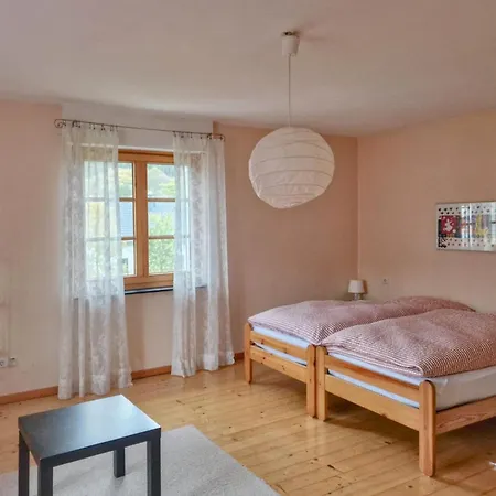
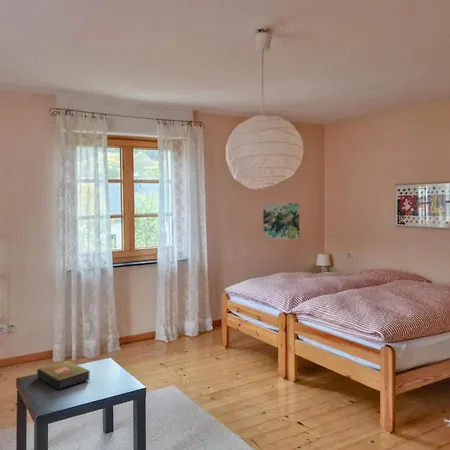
+ book (63, 374)
+ wall art (281, 221)
